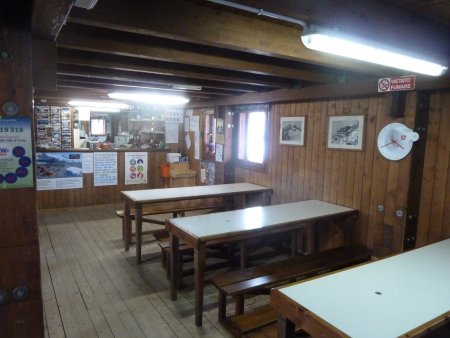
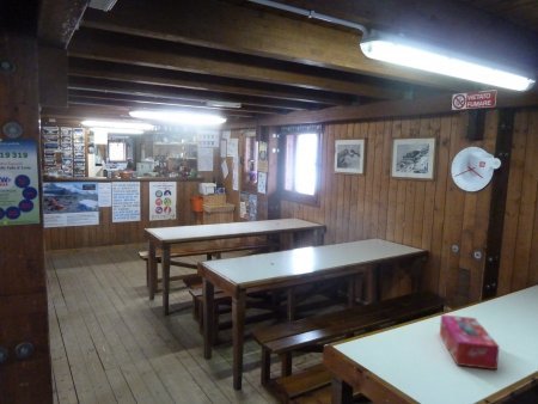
+ tissue box (466, 339)
